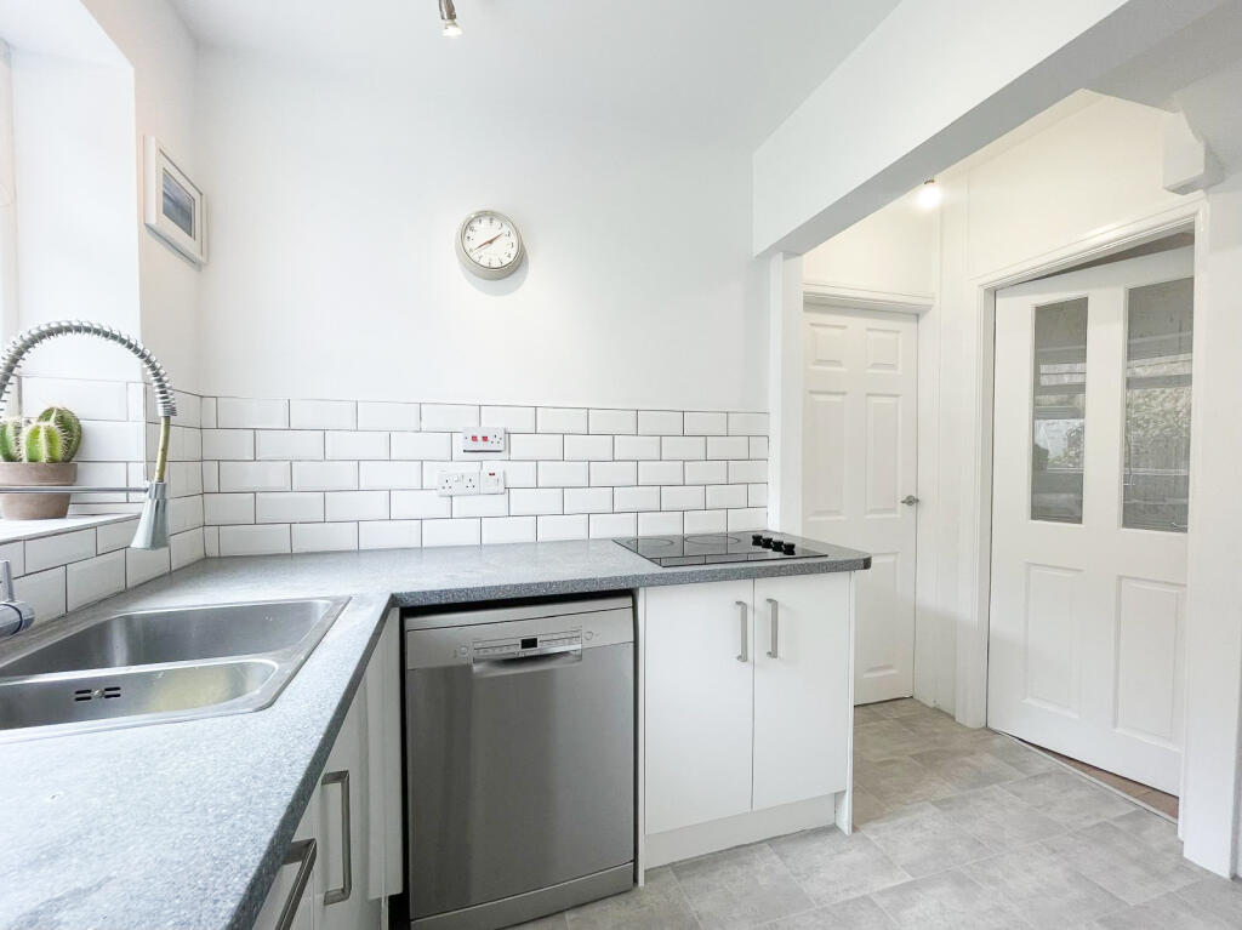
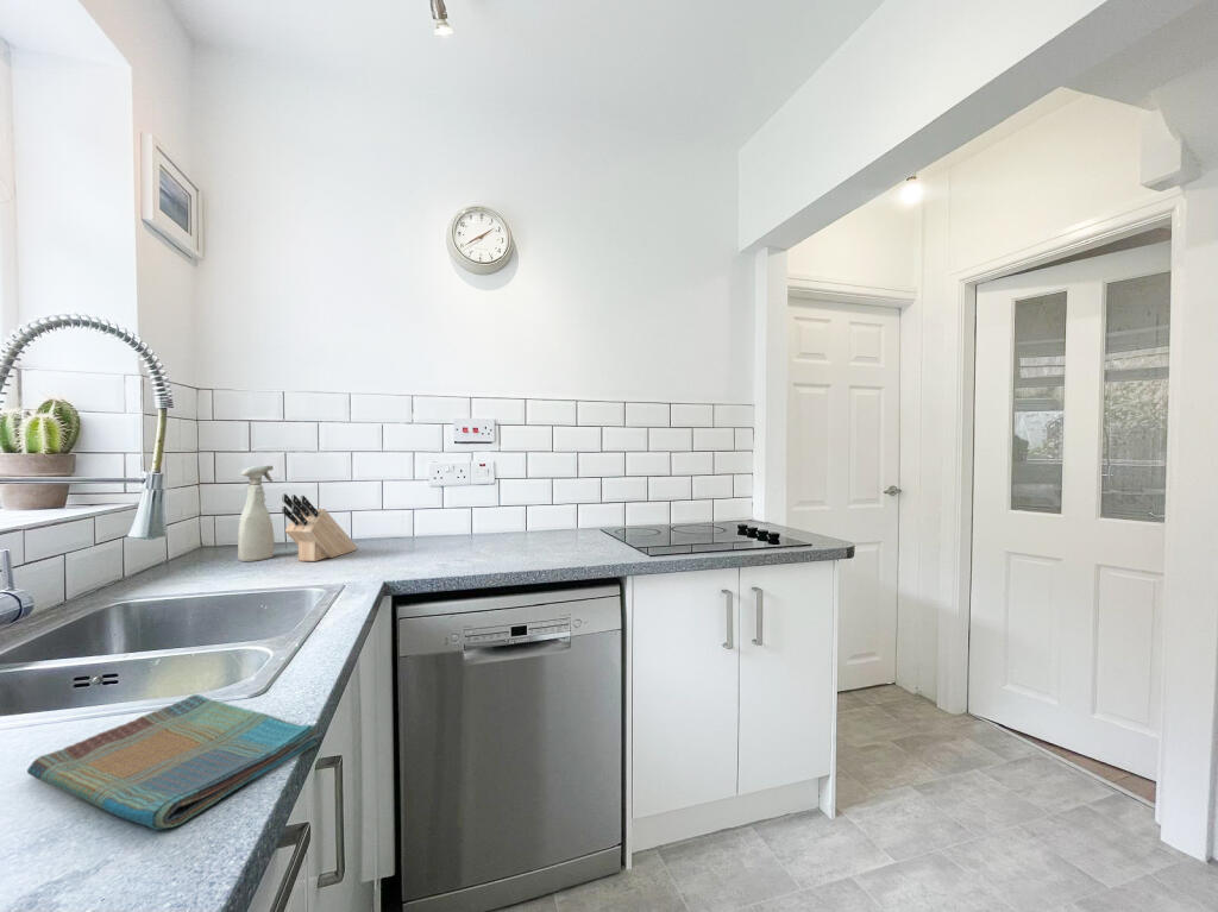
+ spray bottle (256, 512)
+ knife block (319, 523)
+ dish towel (181, 749)
